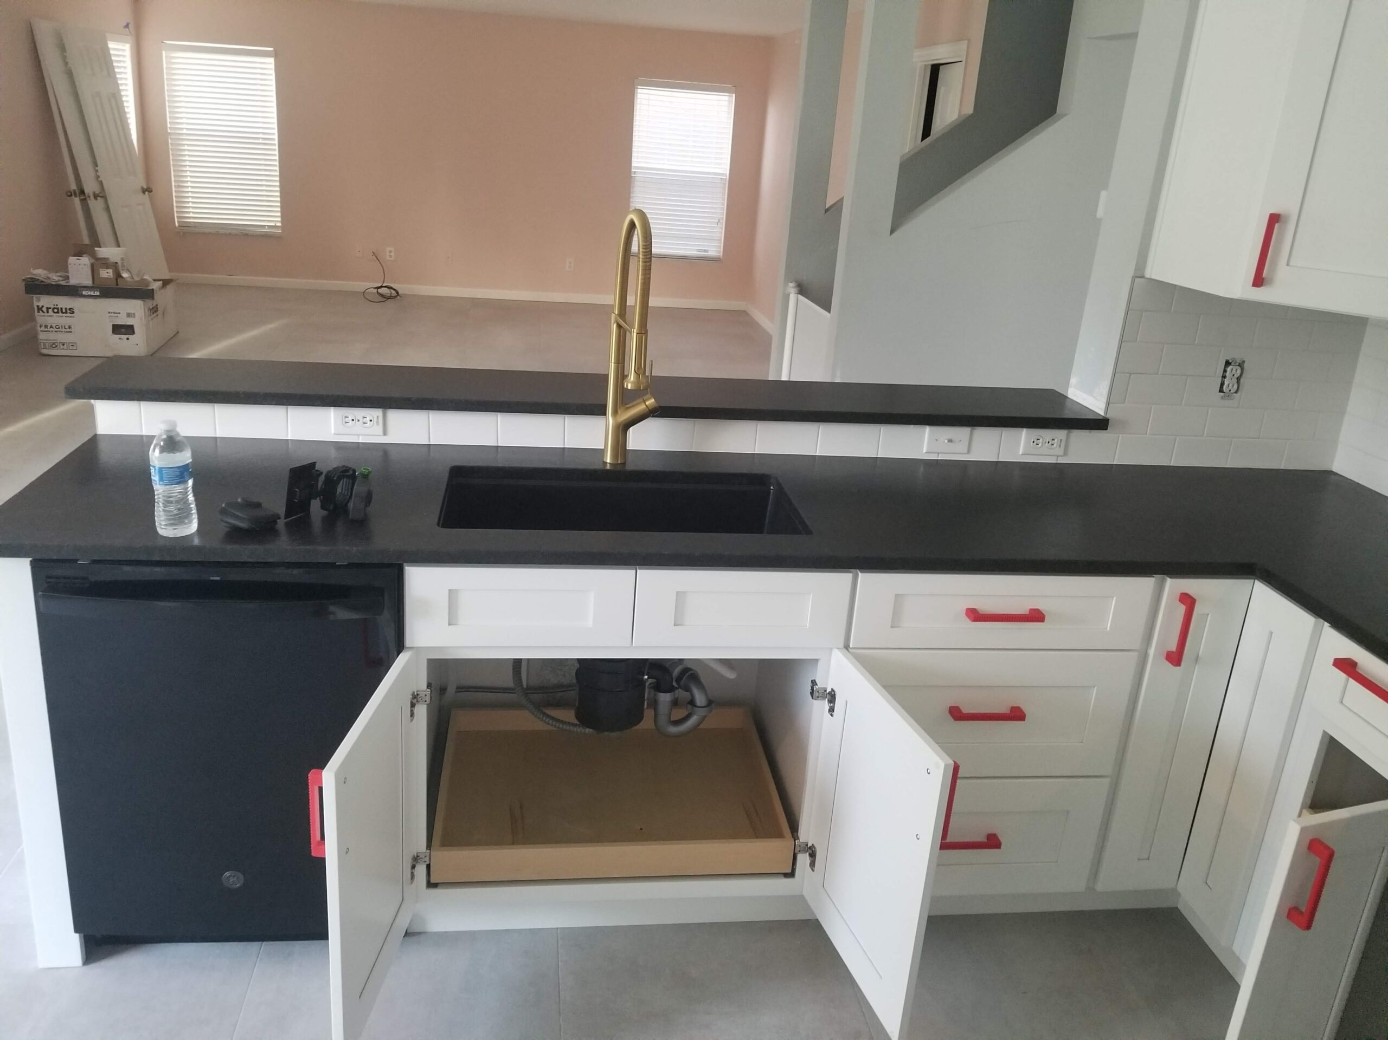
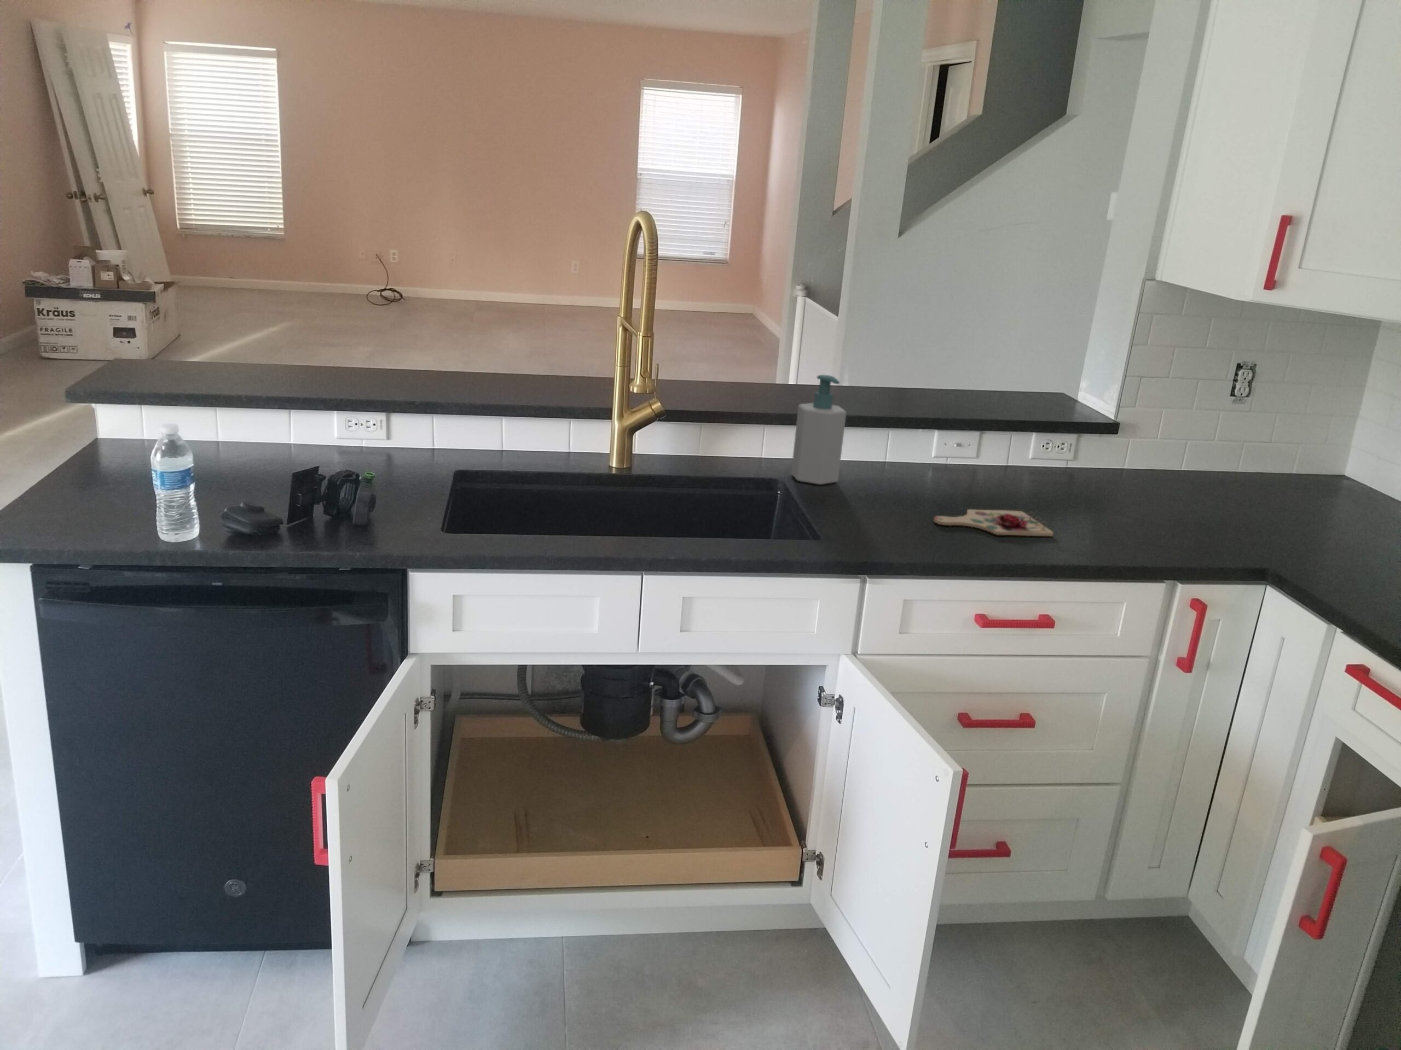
+ soap bottle (820, 428)
+ cutting board (986, 517)
